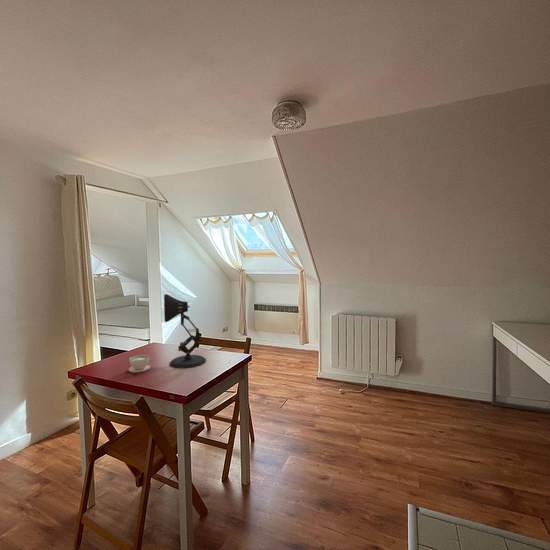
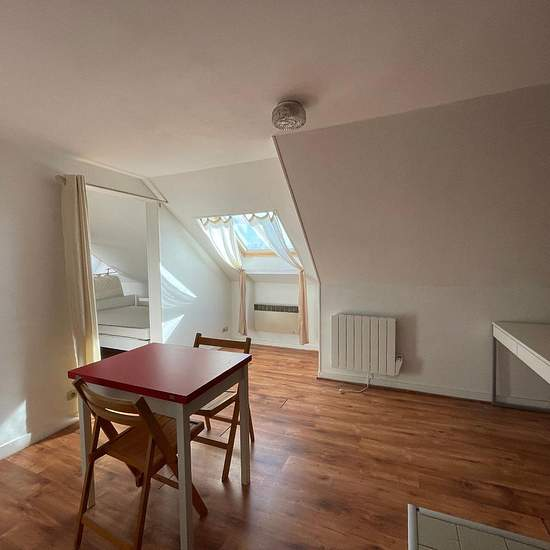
- desk lamp (185, 327)
- coffee cup (139, 362)
